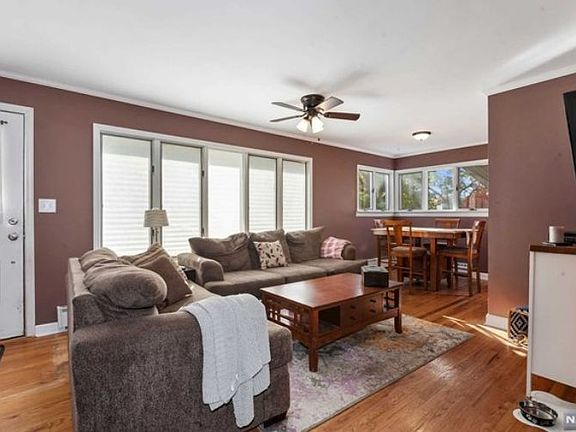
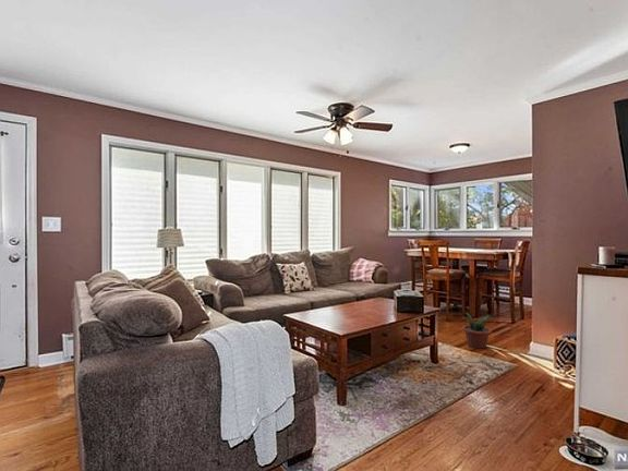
+ potted plant (476, 329)
